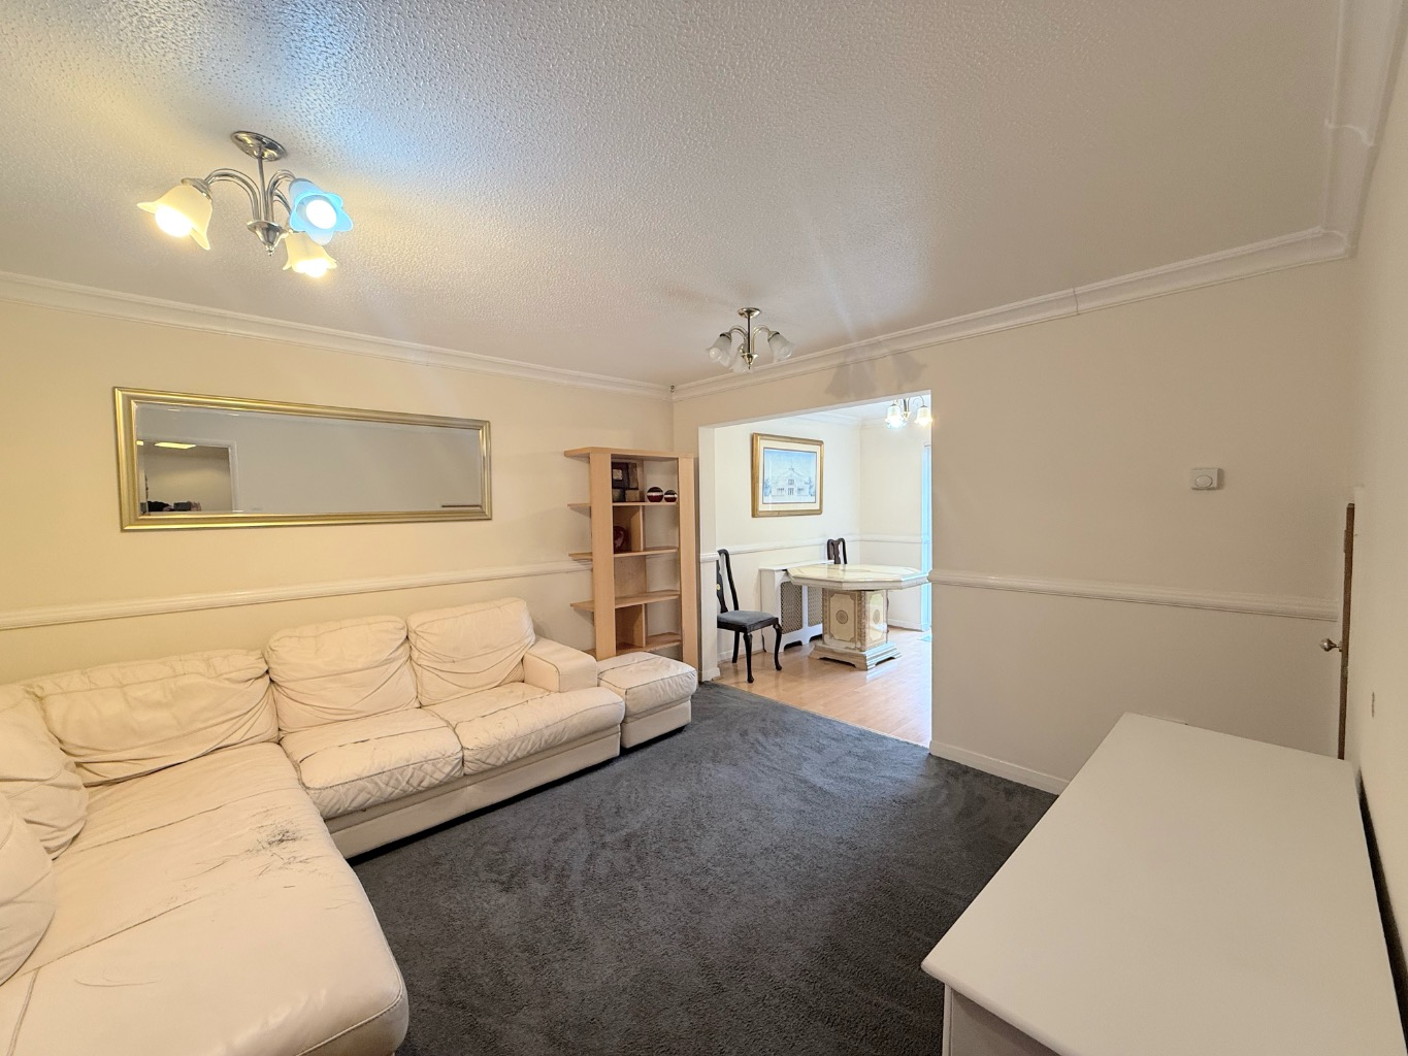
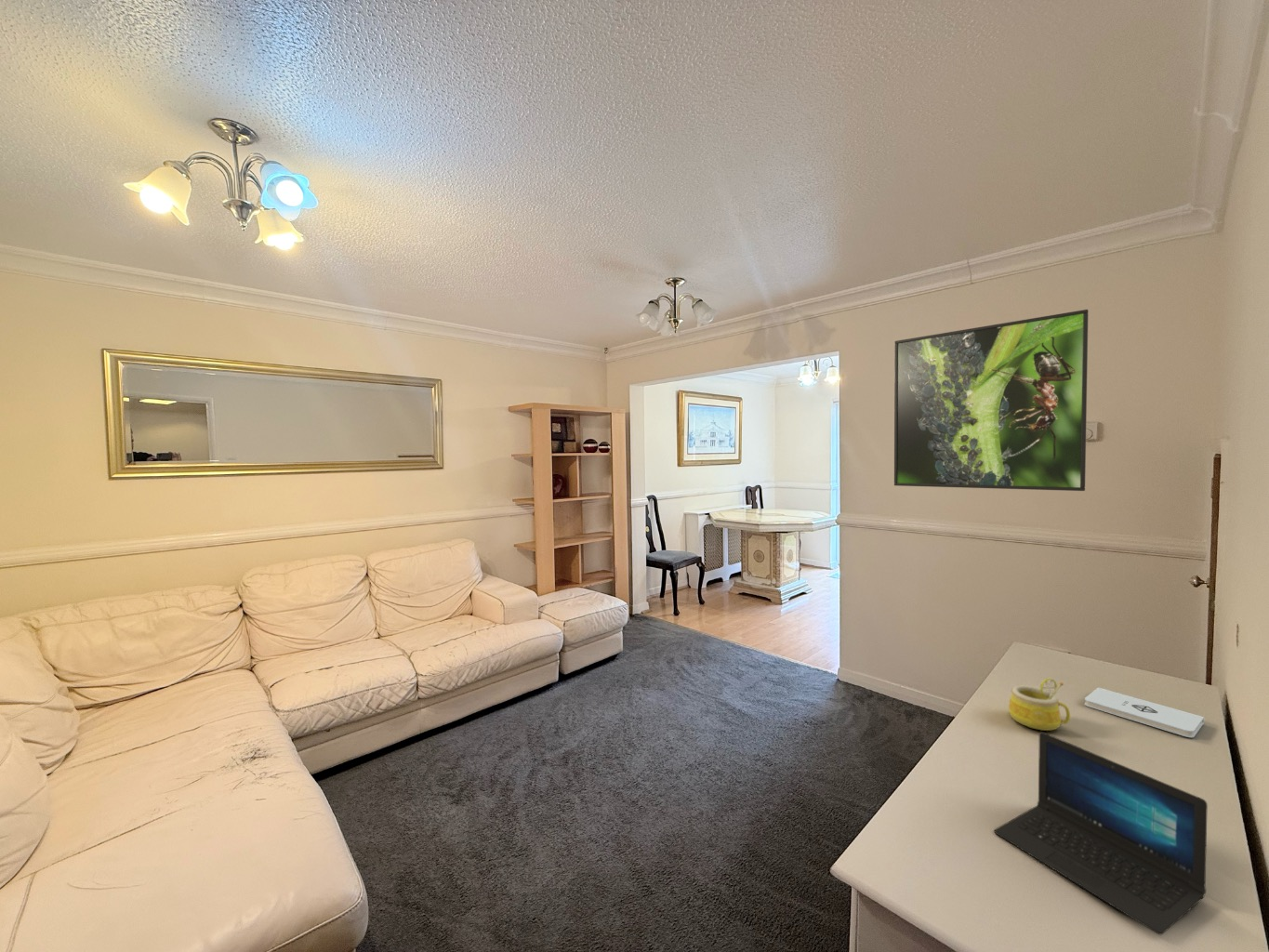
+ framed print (980, 407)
+ mug (1038, 701)
+ notepad (1141, 710)
+ laptop (1091, 817)
